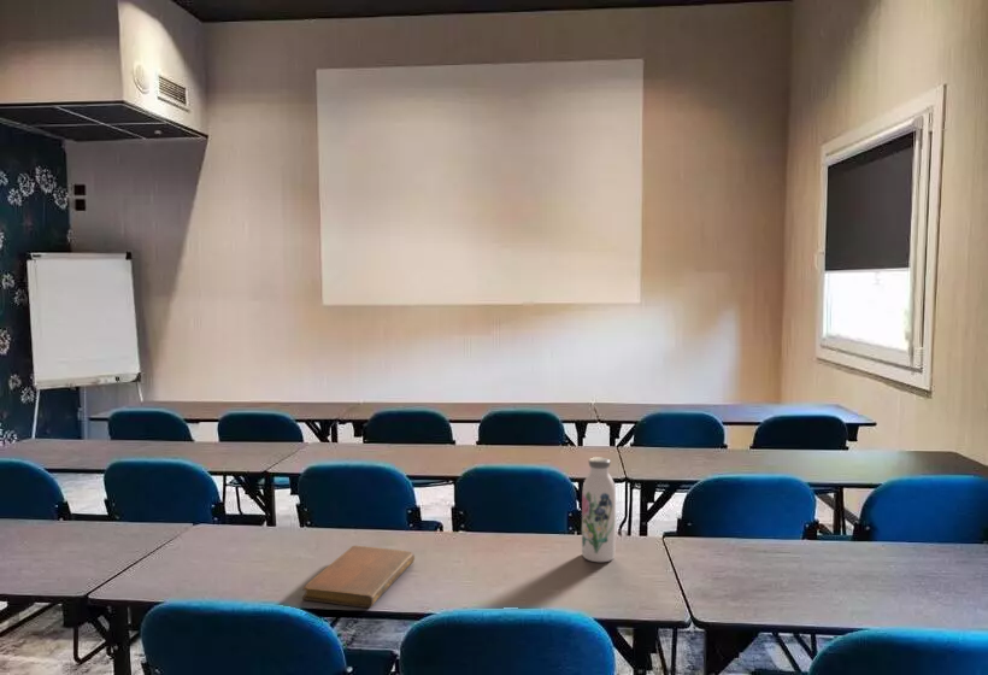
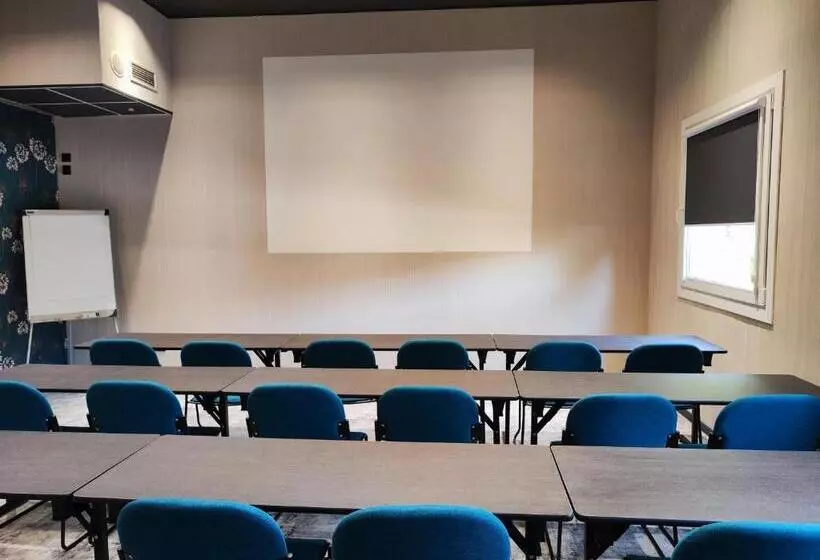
- notebook (361, 574)
- water bottle (599, 507)
